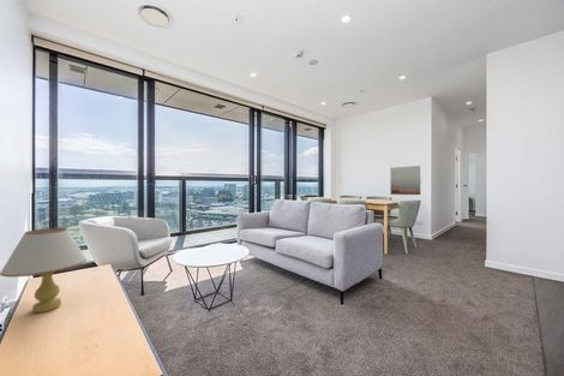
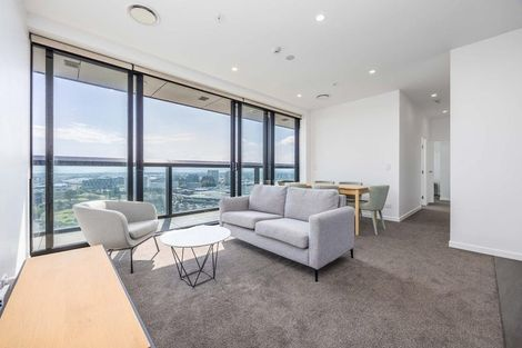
- table lamp (47, 268)
- wall art (404, 180)
